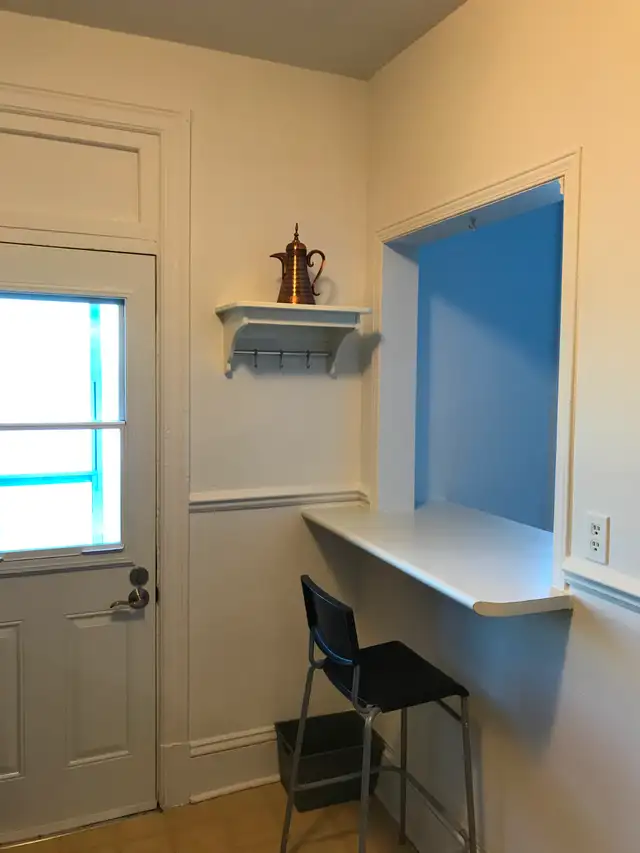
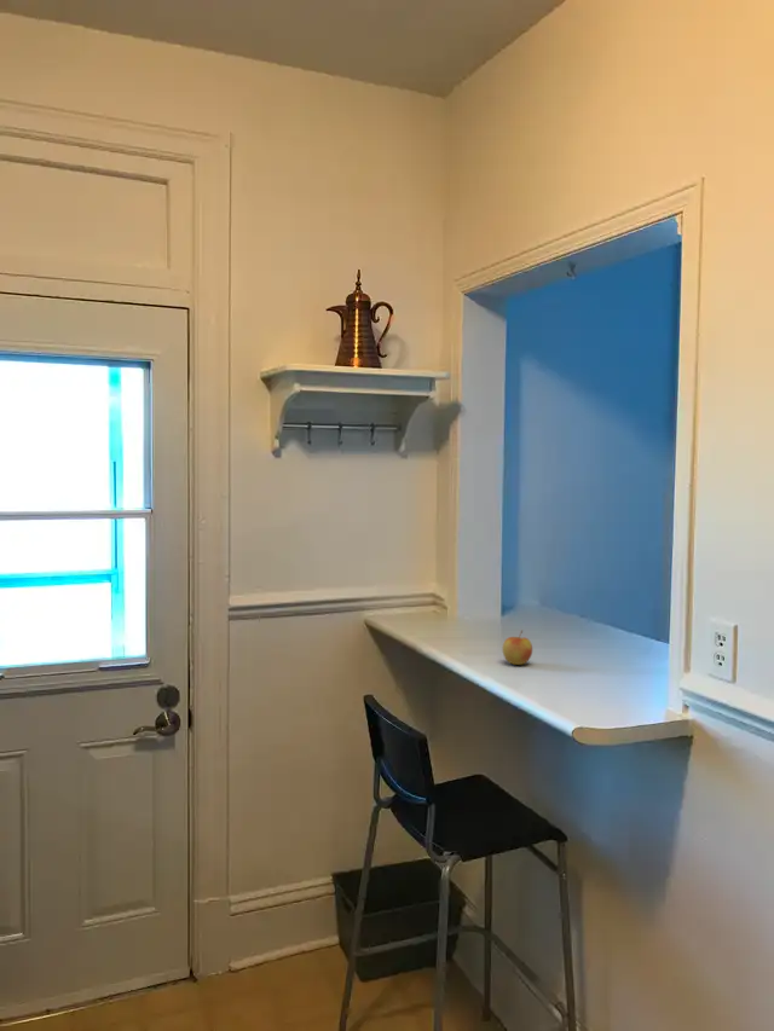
+ apple (516, 647)
